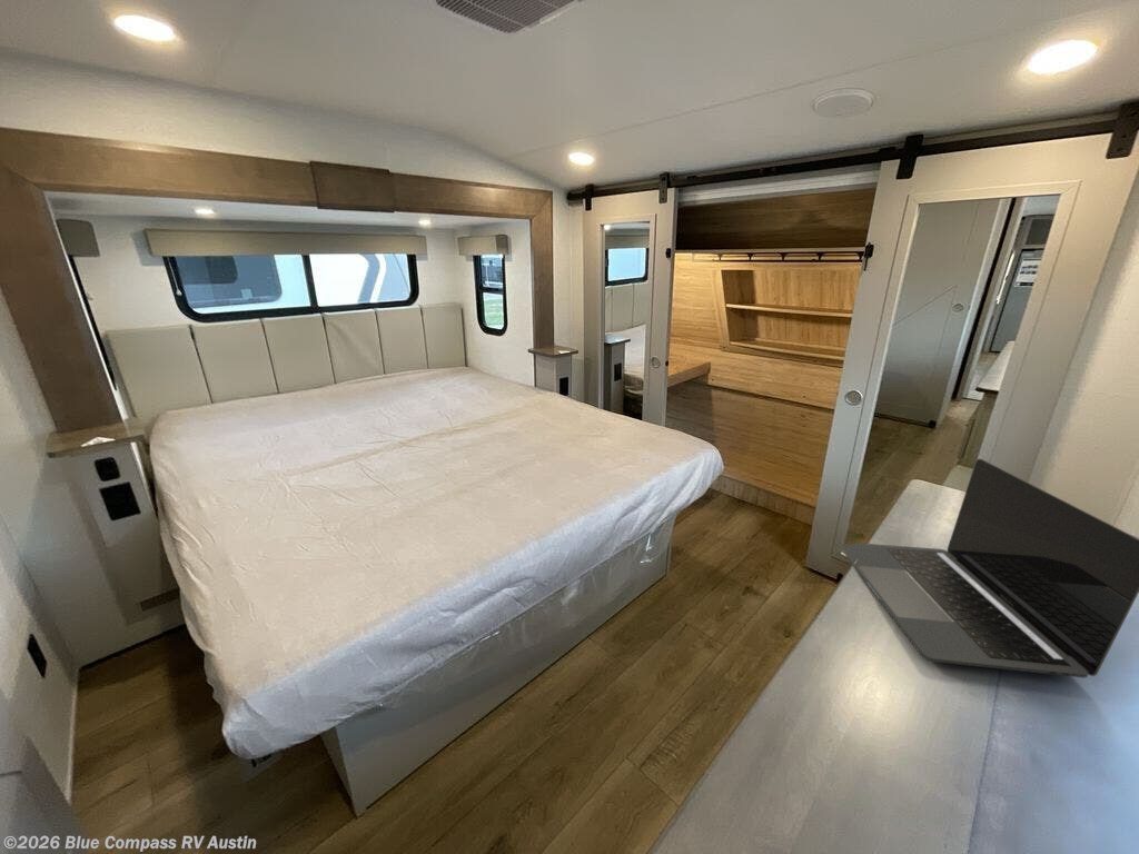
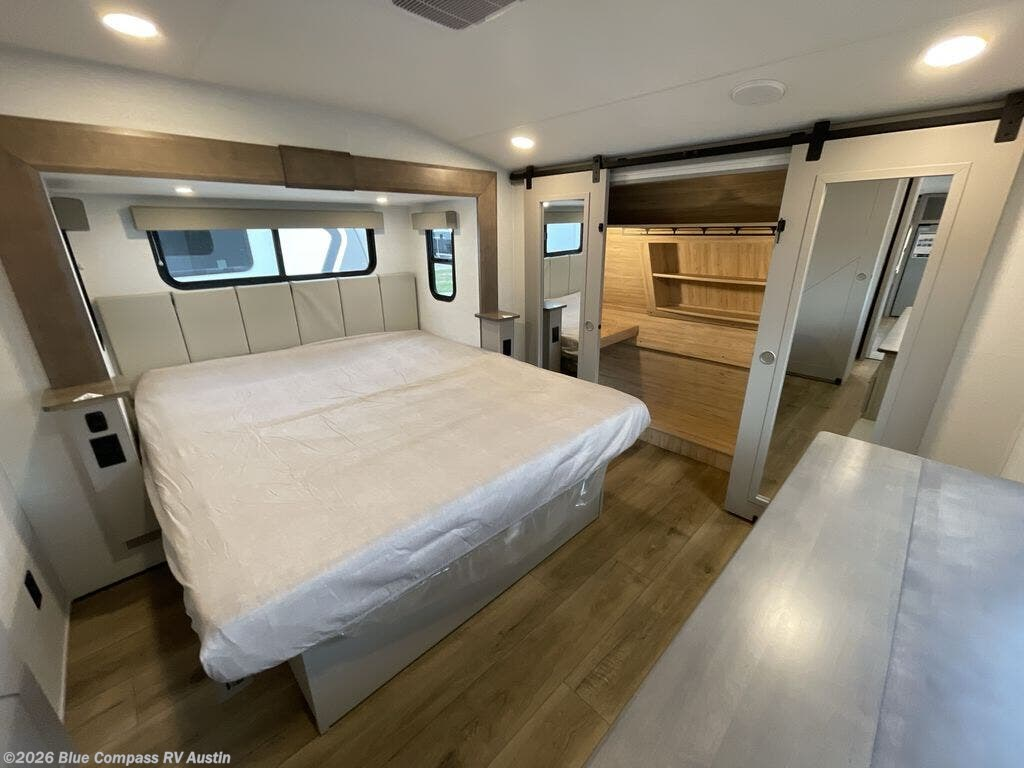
- laptop (955, 547)
